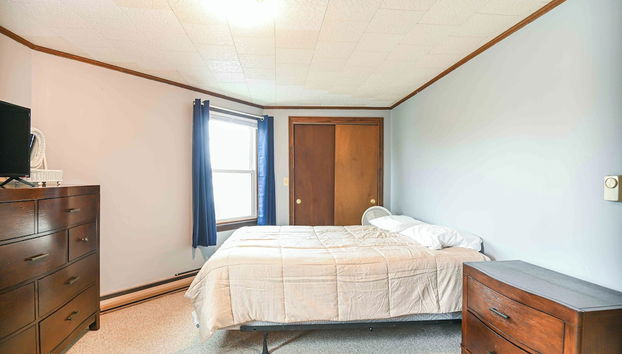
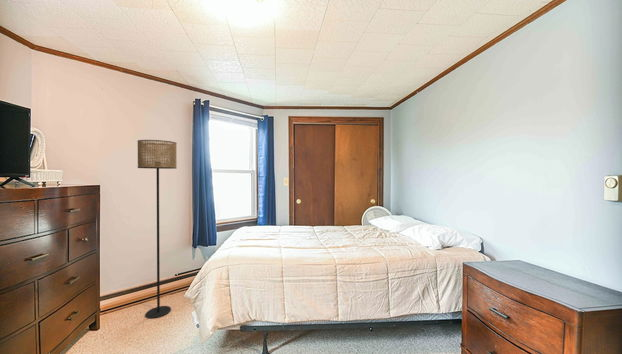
+ floor lamp (158, 227)
